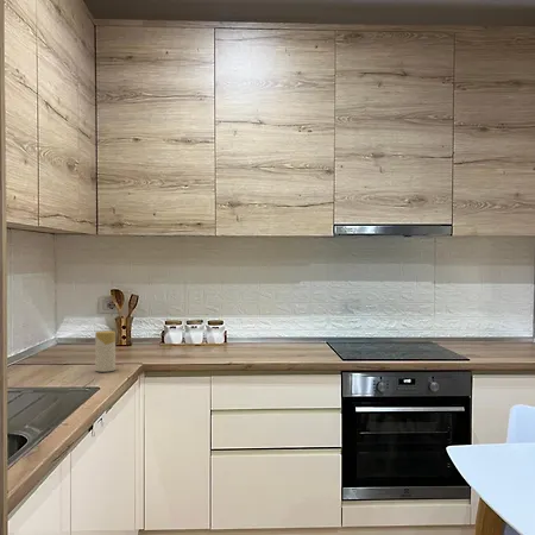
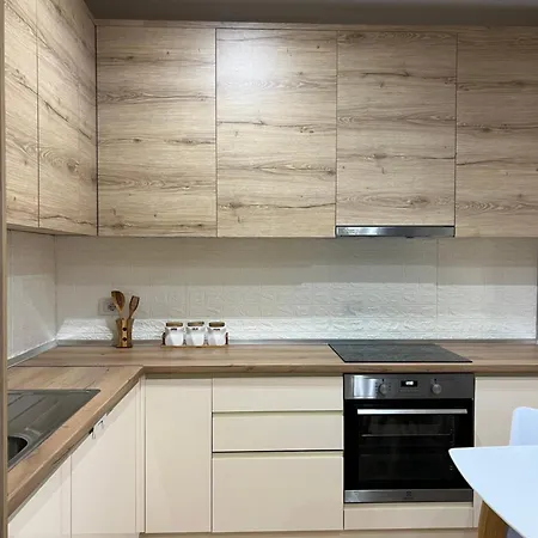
- candle (105, 351)
